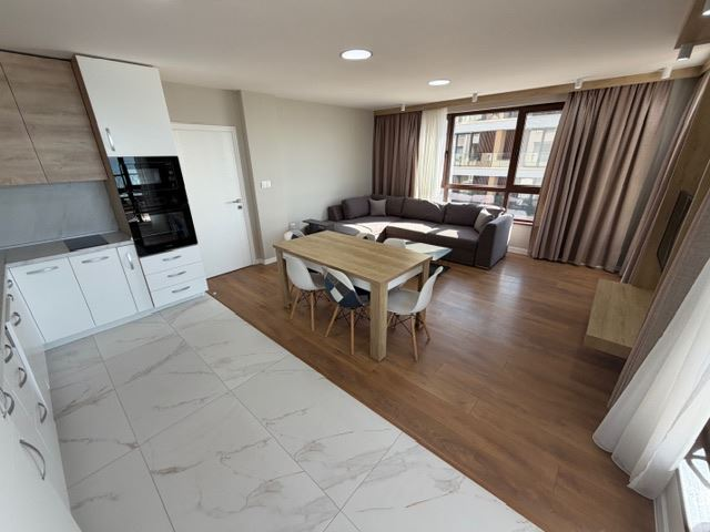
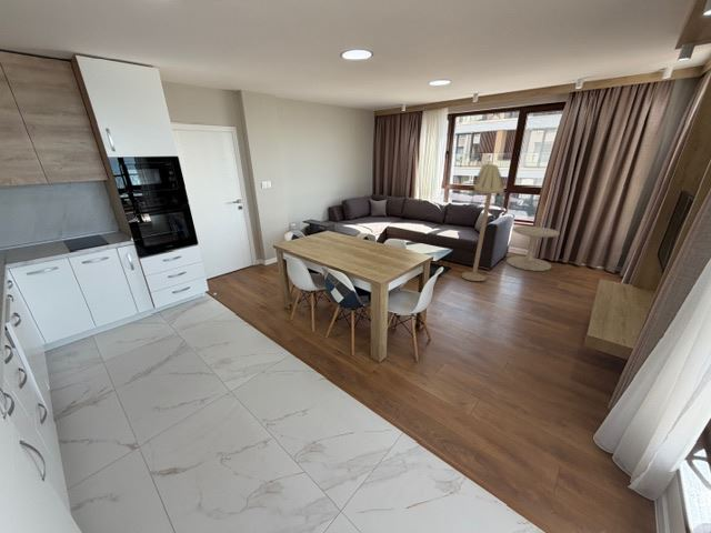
+ side table (531, 247)
+ floor lamp (483, 222)
